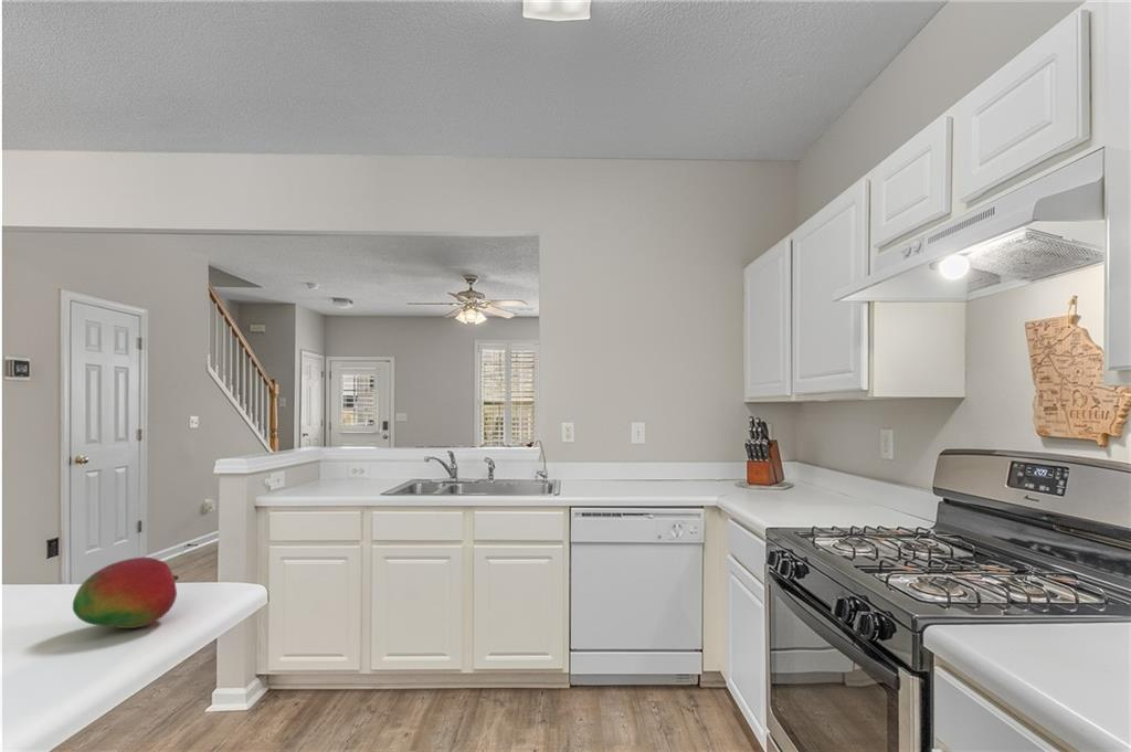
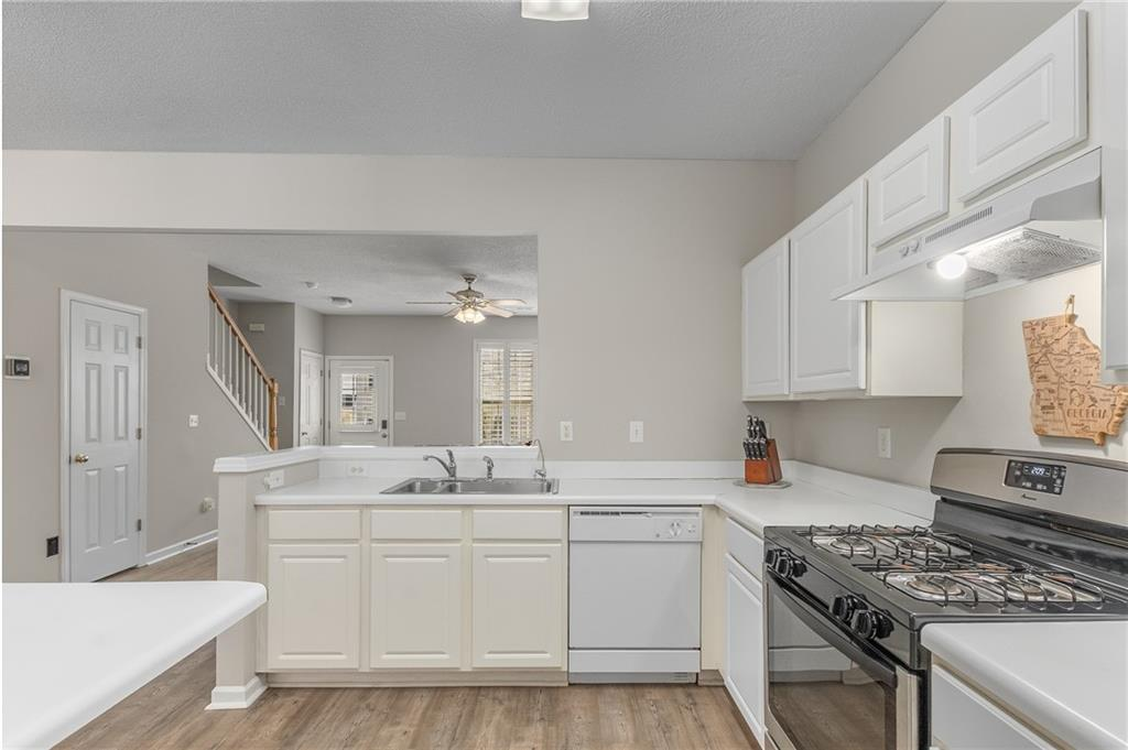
- fruit (127, 593)
